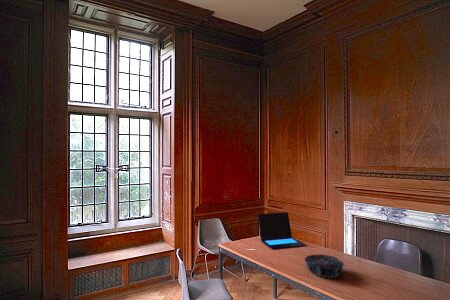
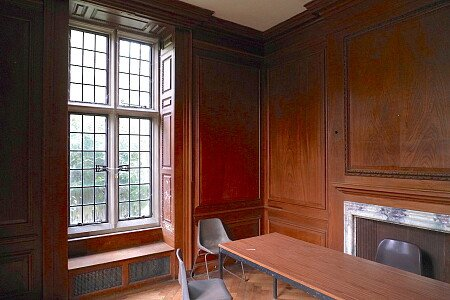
- decorative bowl (324, 266)
- laptop (280, 229)
